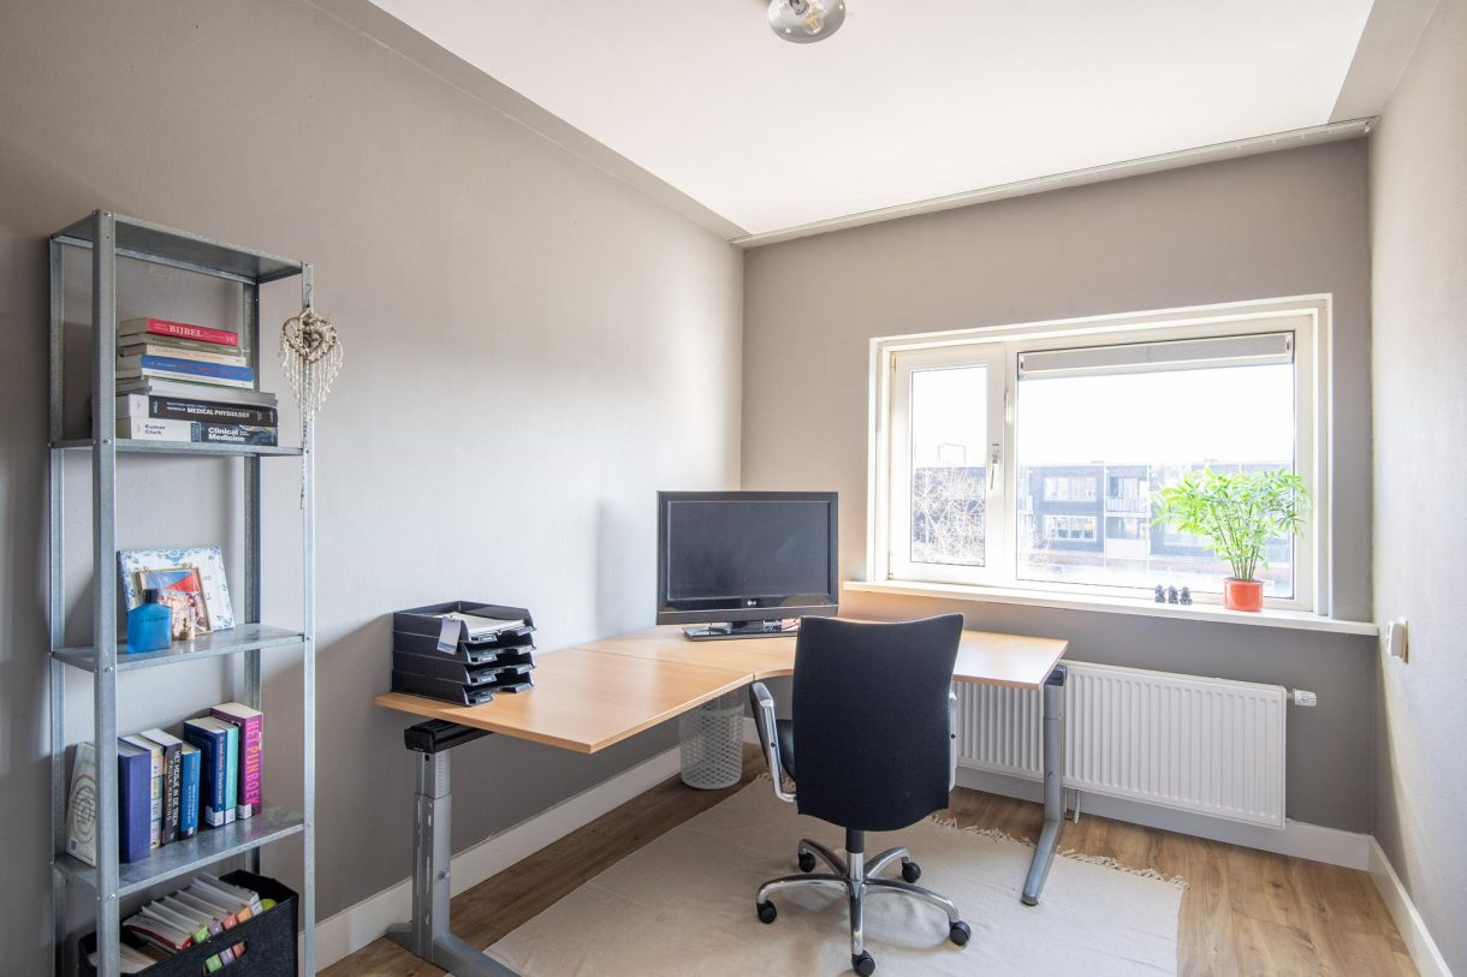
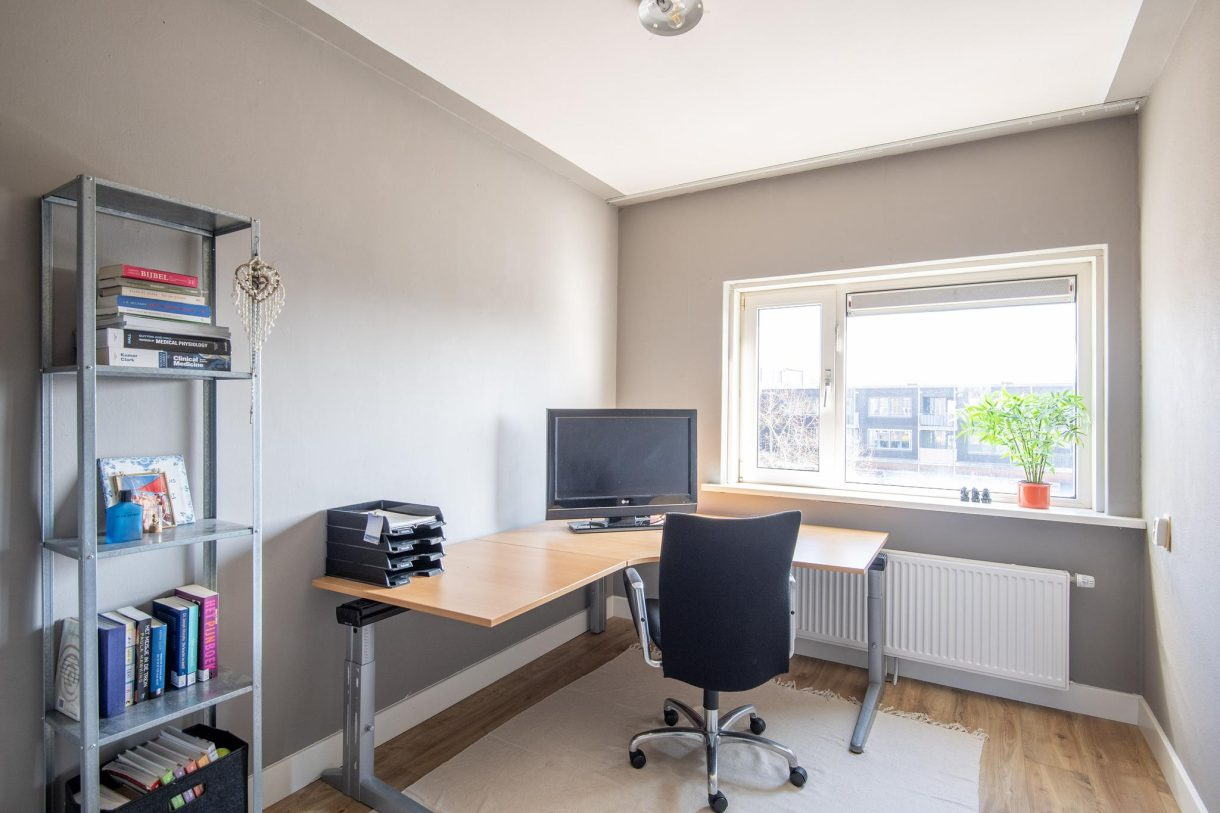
- waste bin (711, 739)
